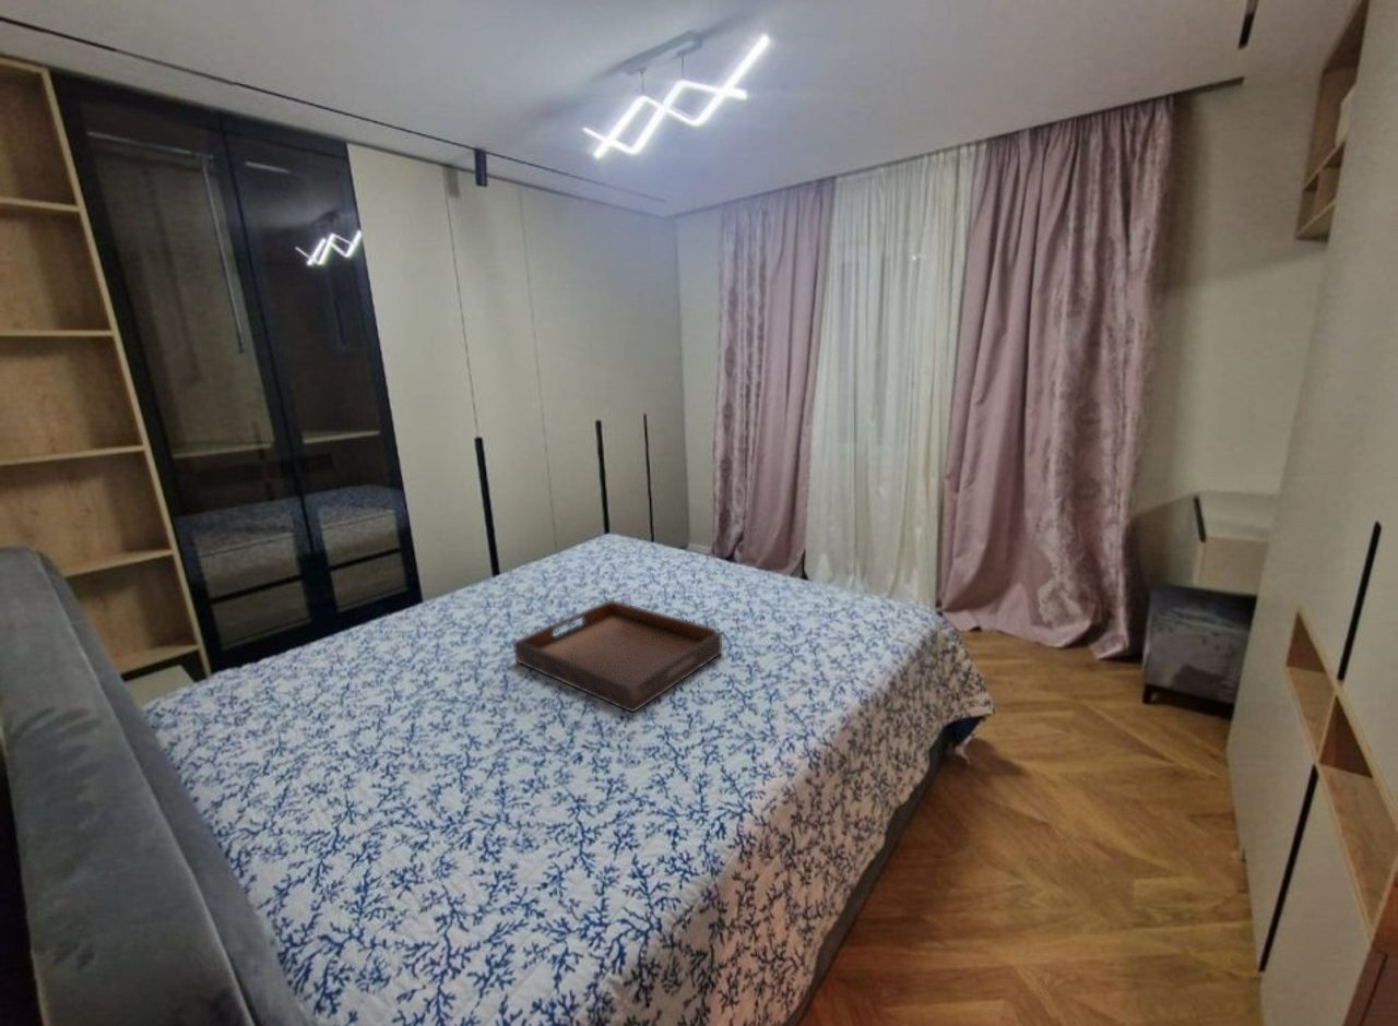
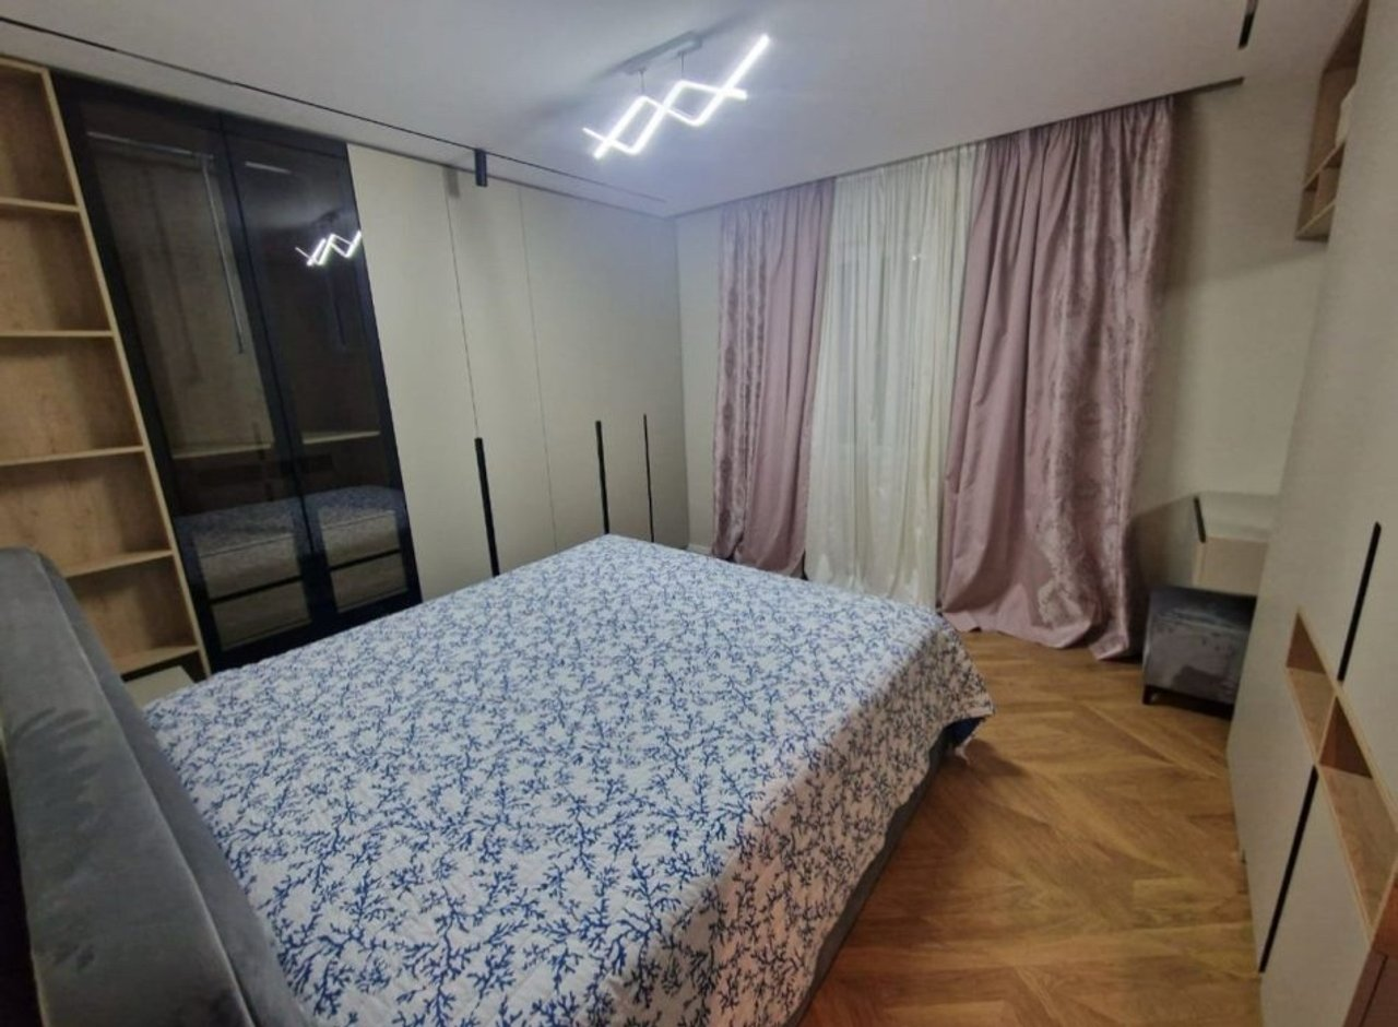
- serving tray (619, 646)
